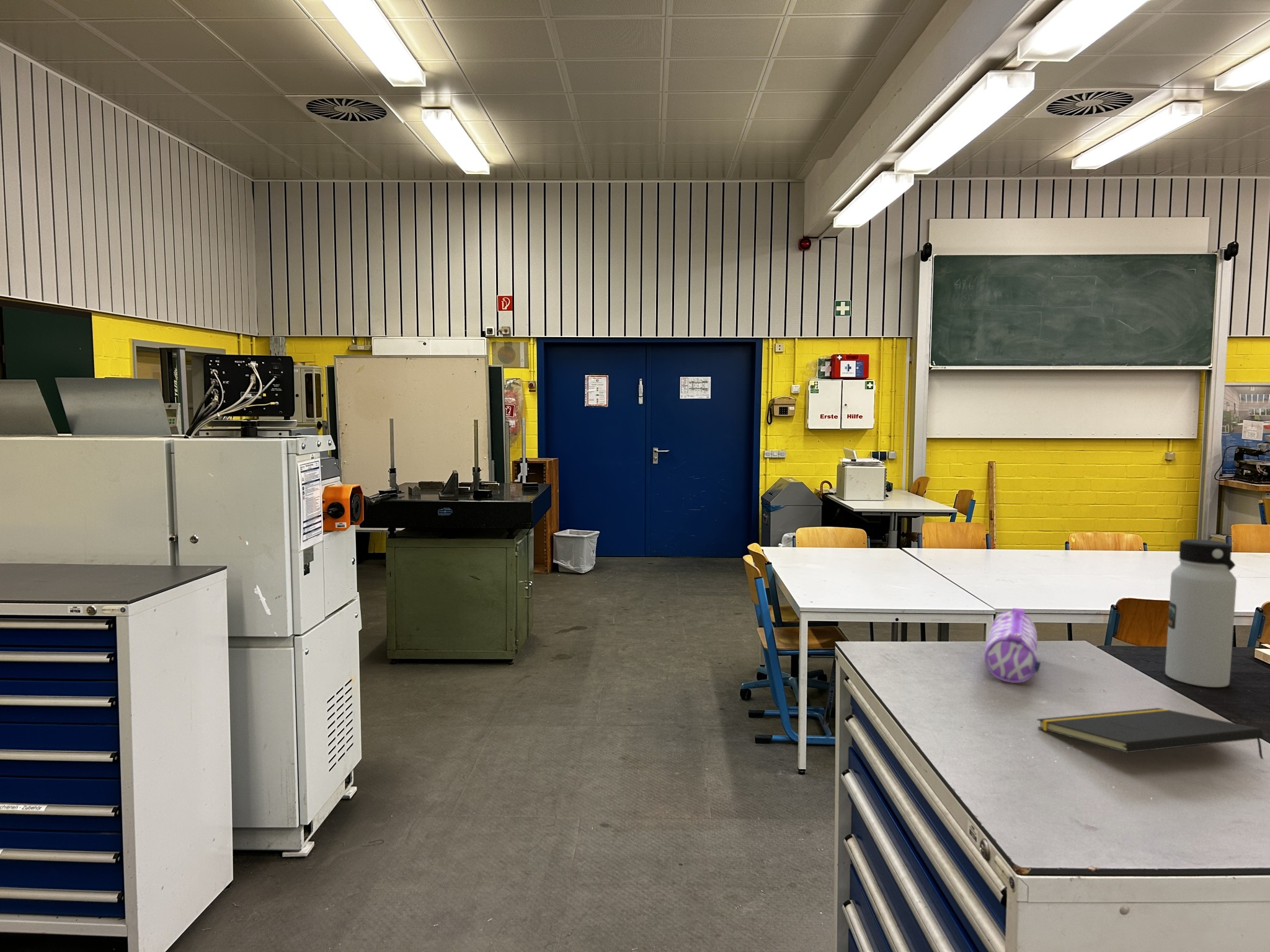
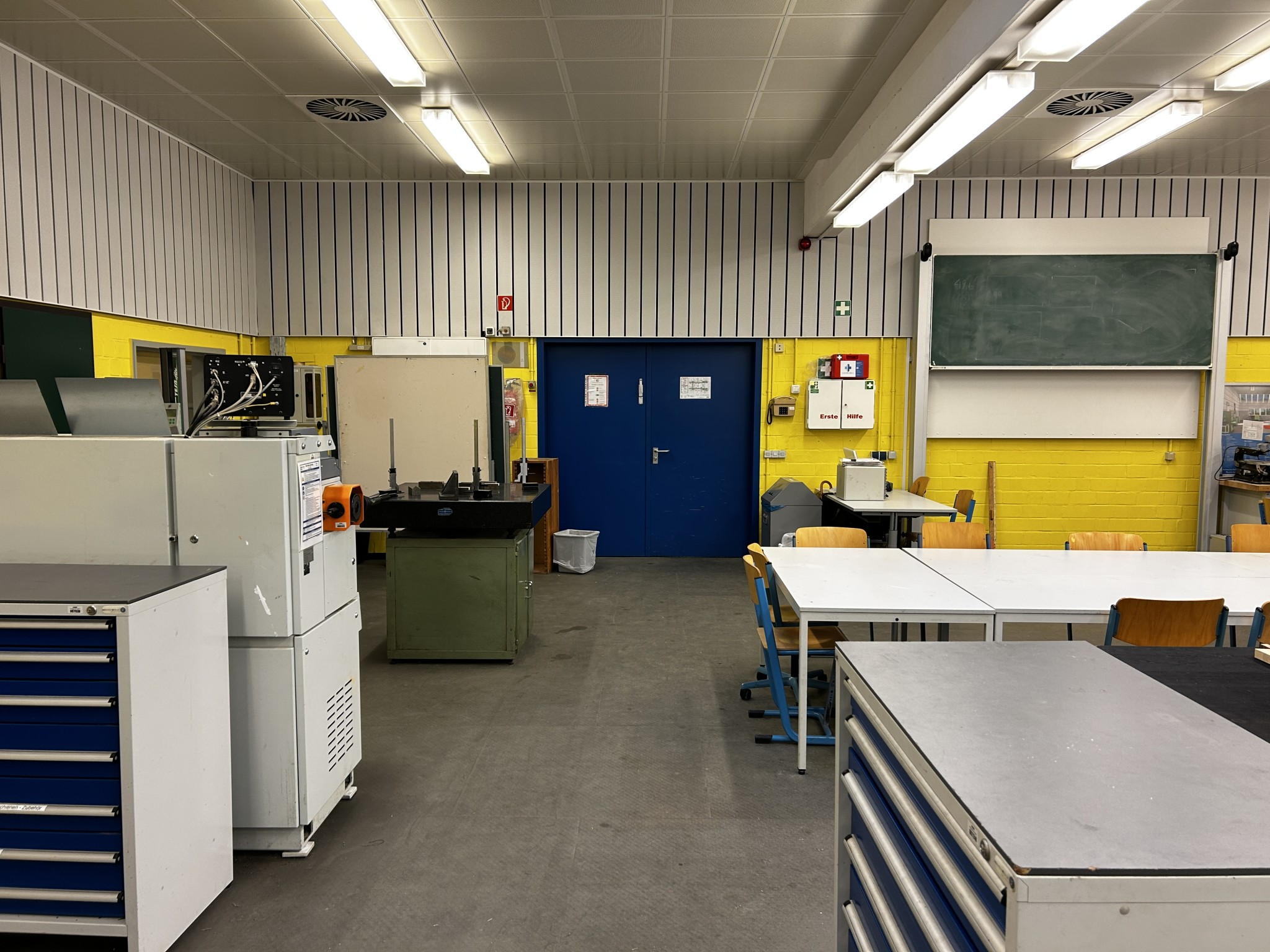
- water bottle (1201, 610)
- notepad (1143, 728)
- pencil case (1011, 643)
